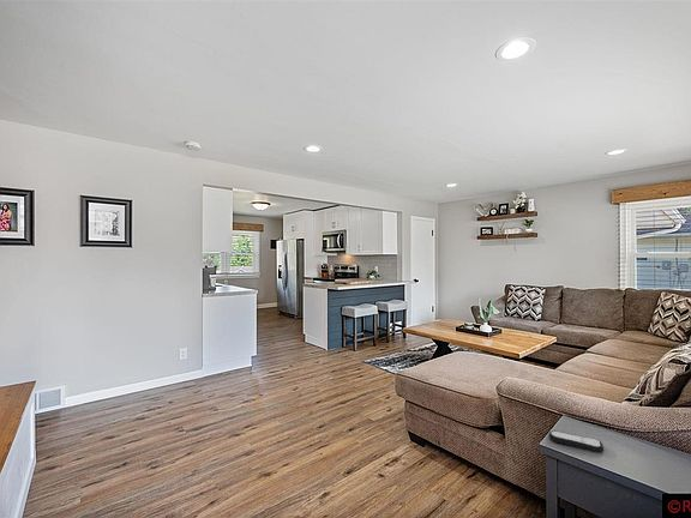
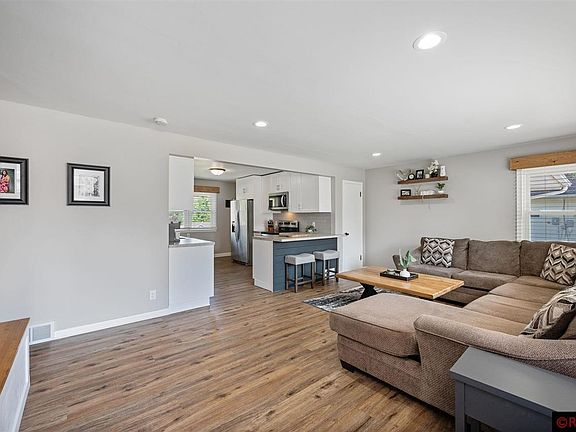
- remote control (575, 440)
